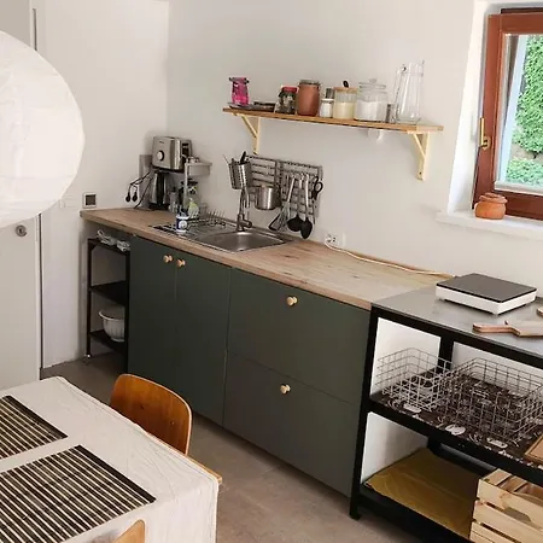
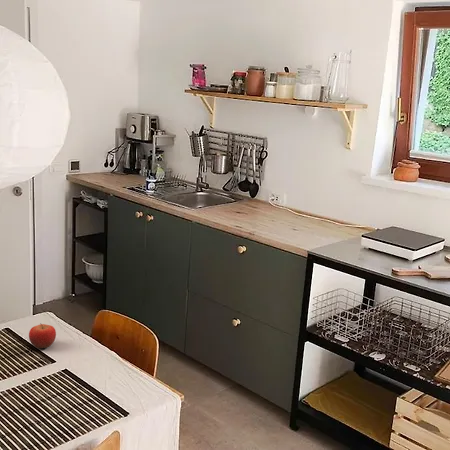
+ fruit (42, 334)
